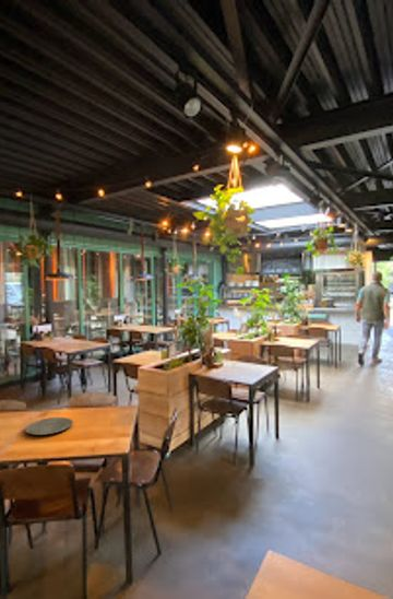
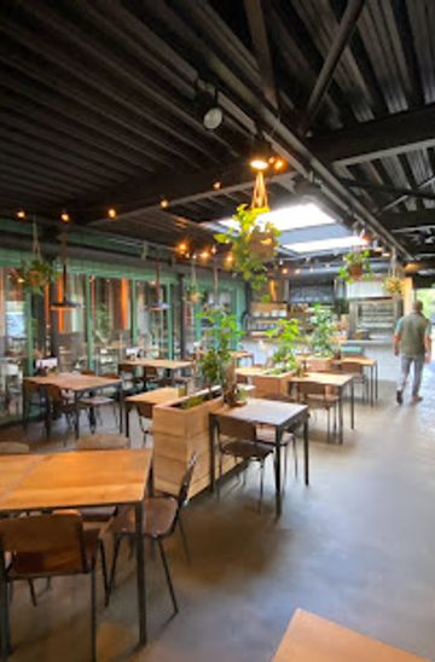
- plate (49, 426)
